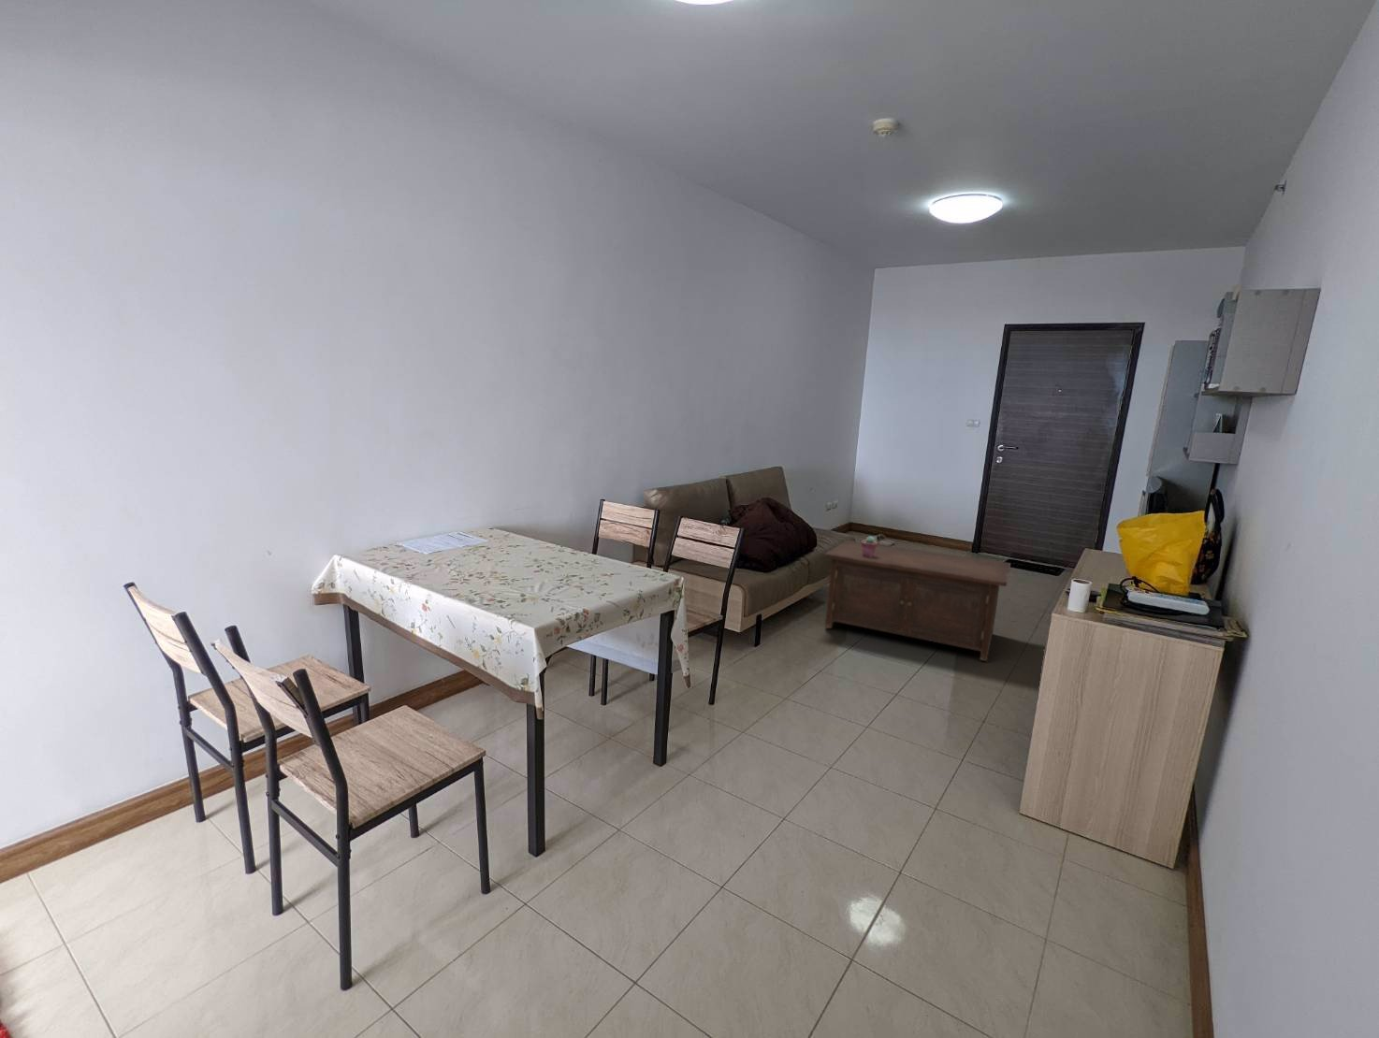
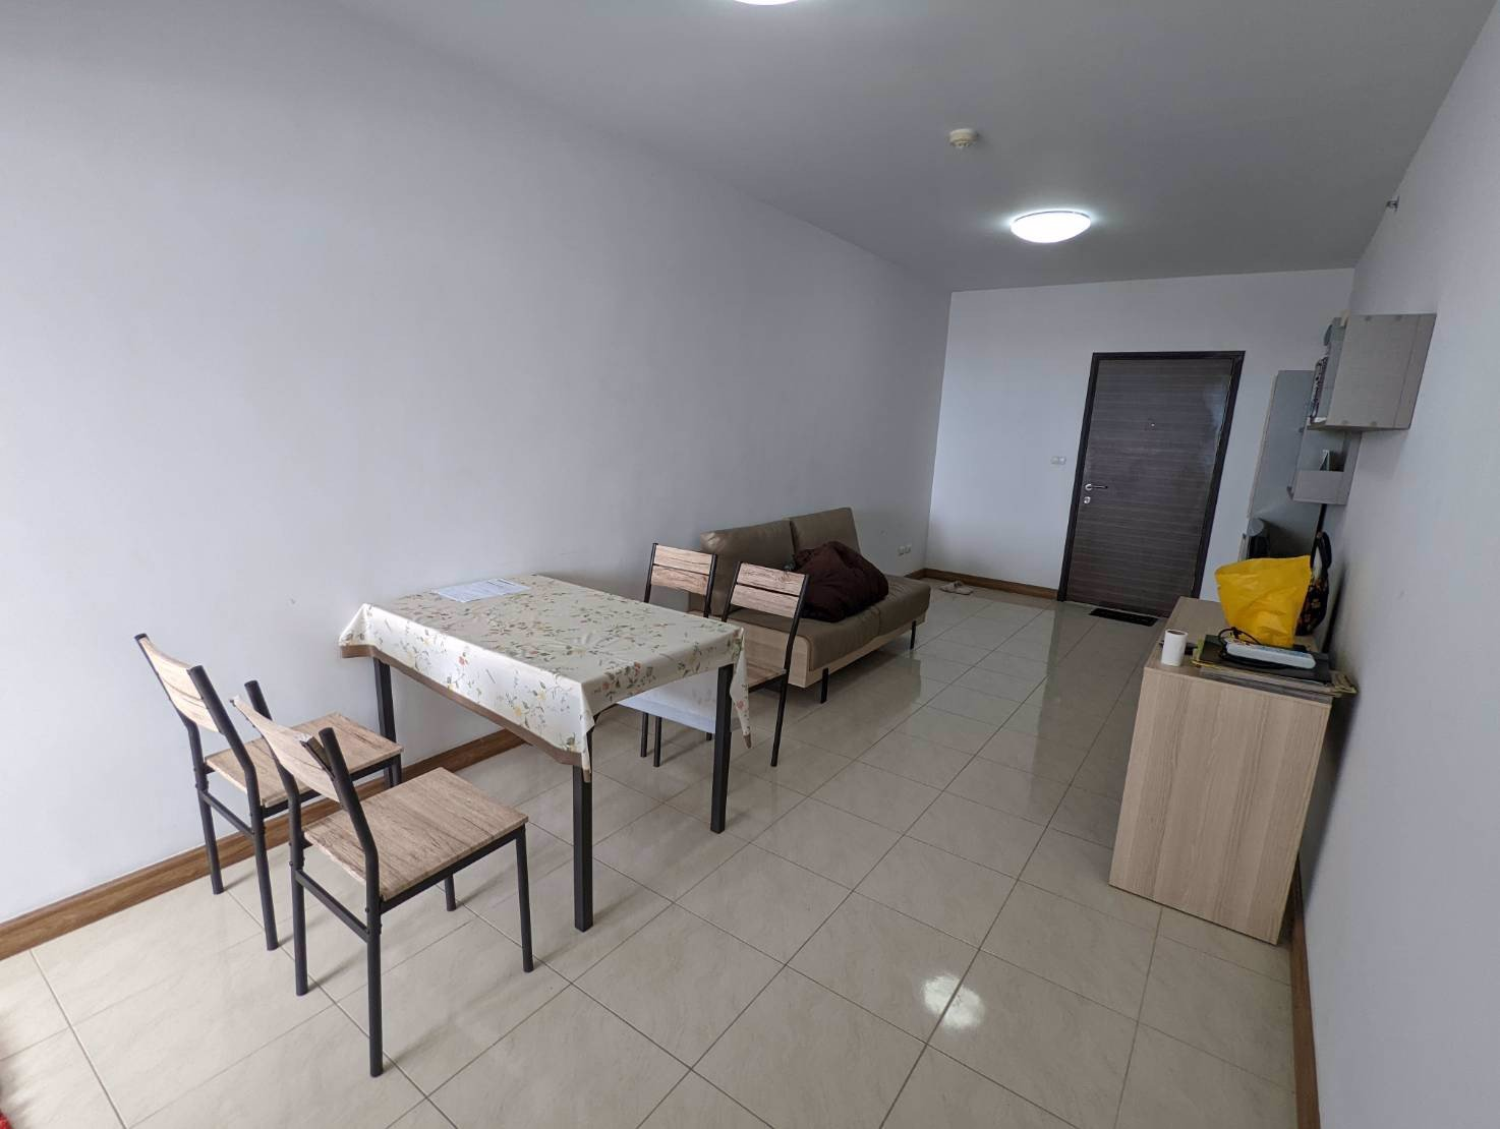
- cabinet (913, 595)
- potted succulent (868, 545)
